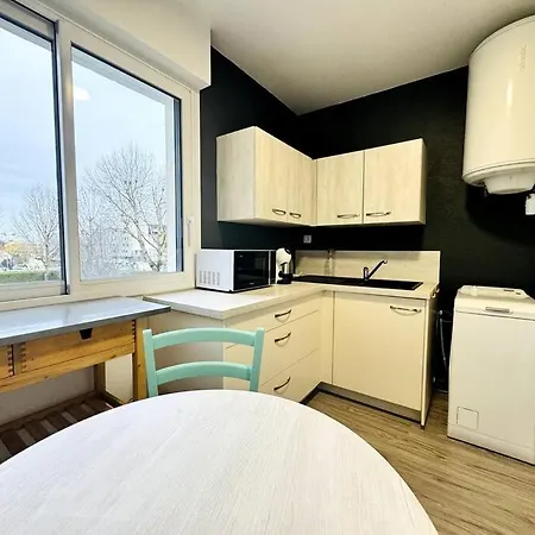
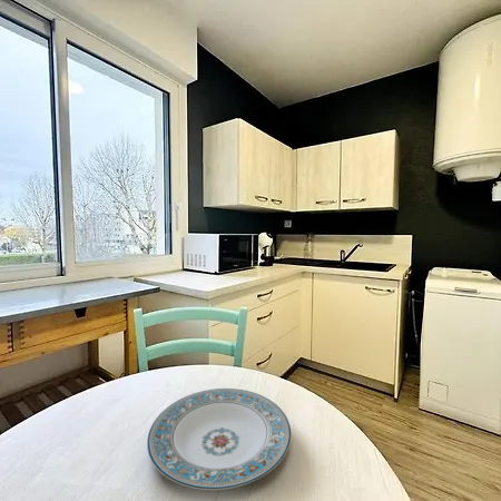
+ plate (220, 434)
